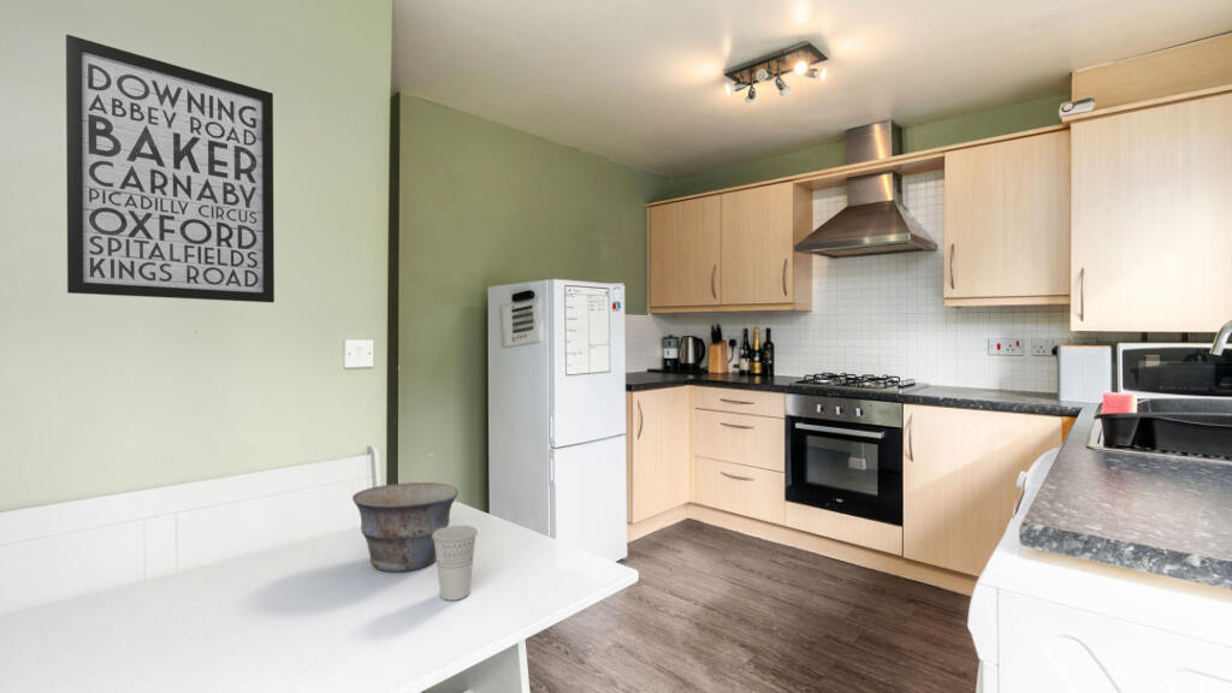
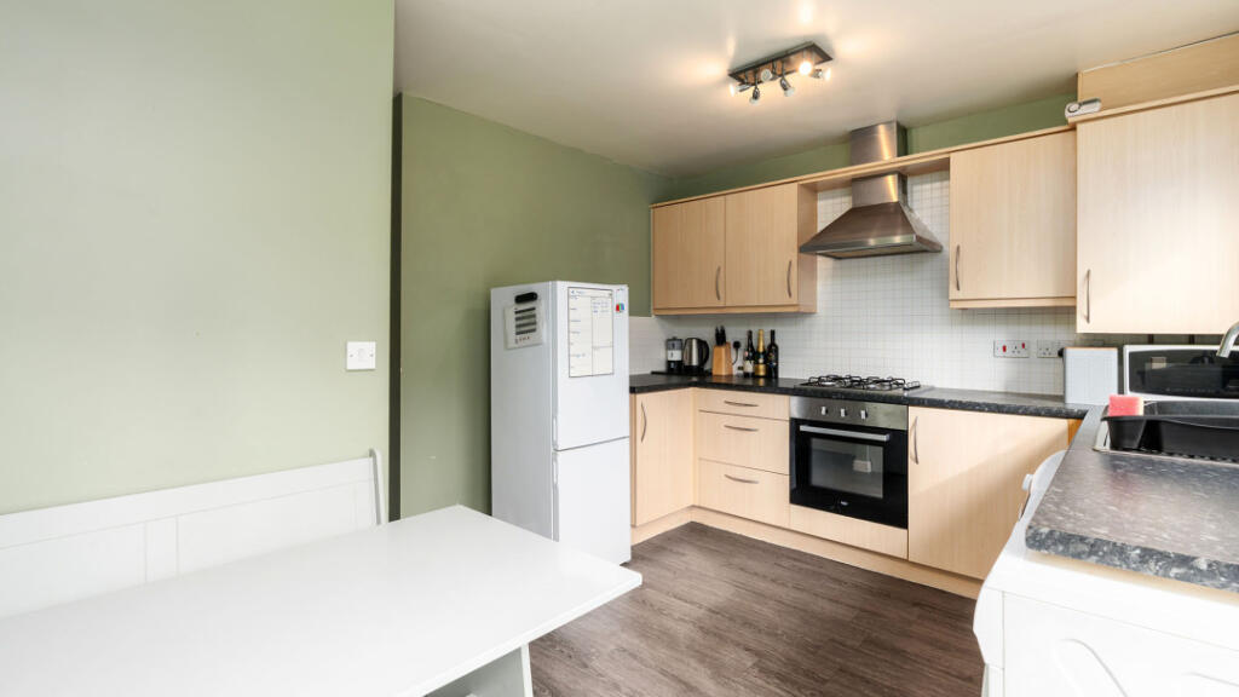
- cup (455, 562)
- wall art (180, 183)
- bowl (407, 526)
